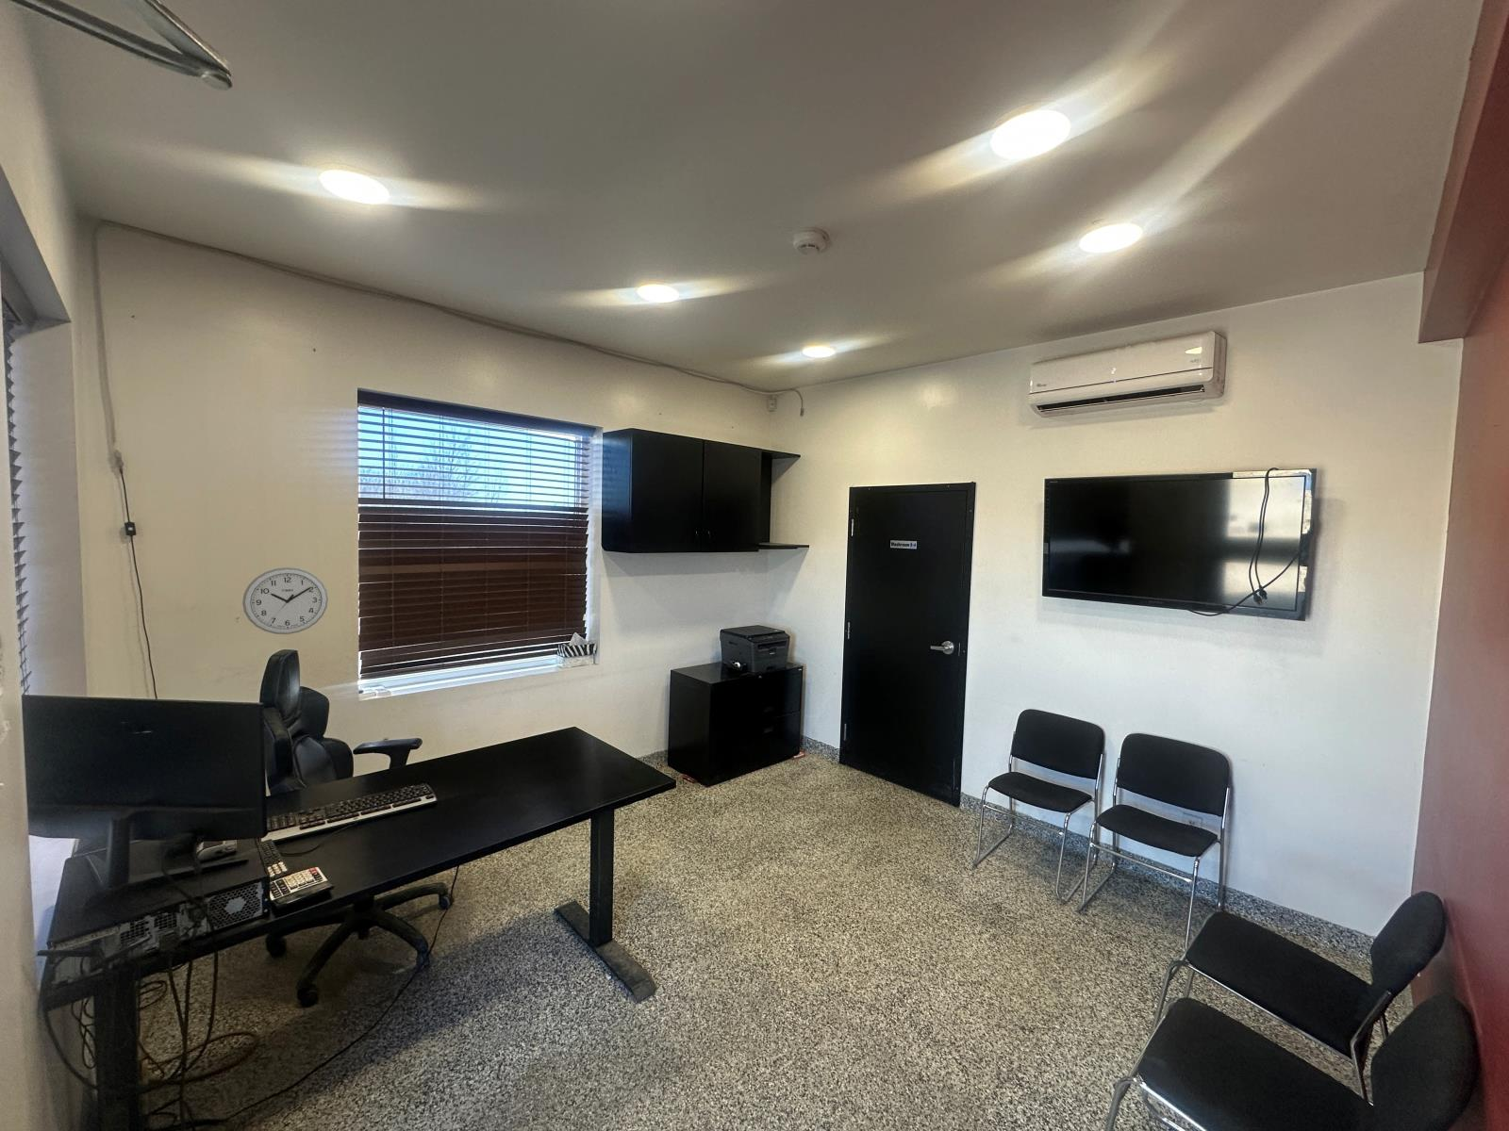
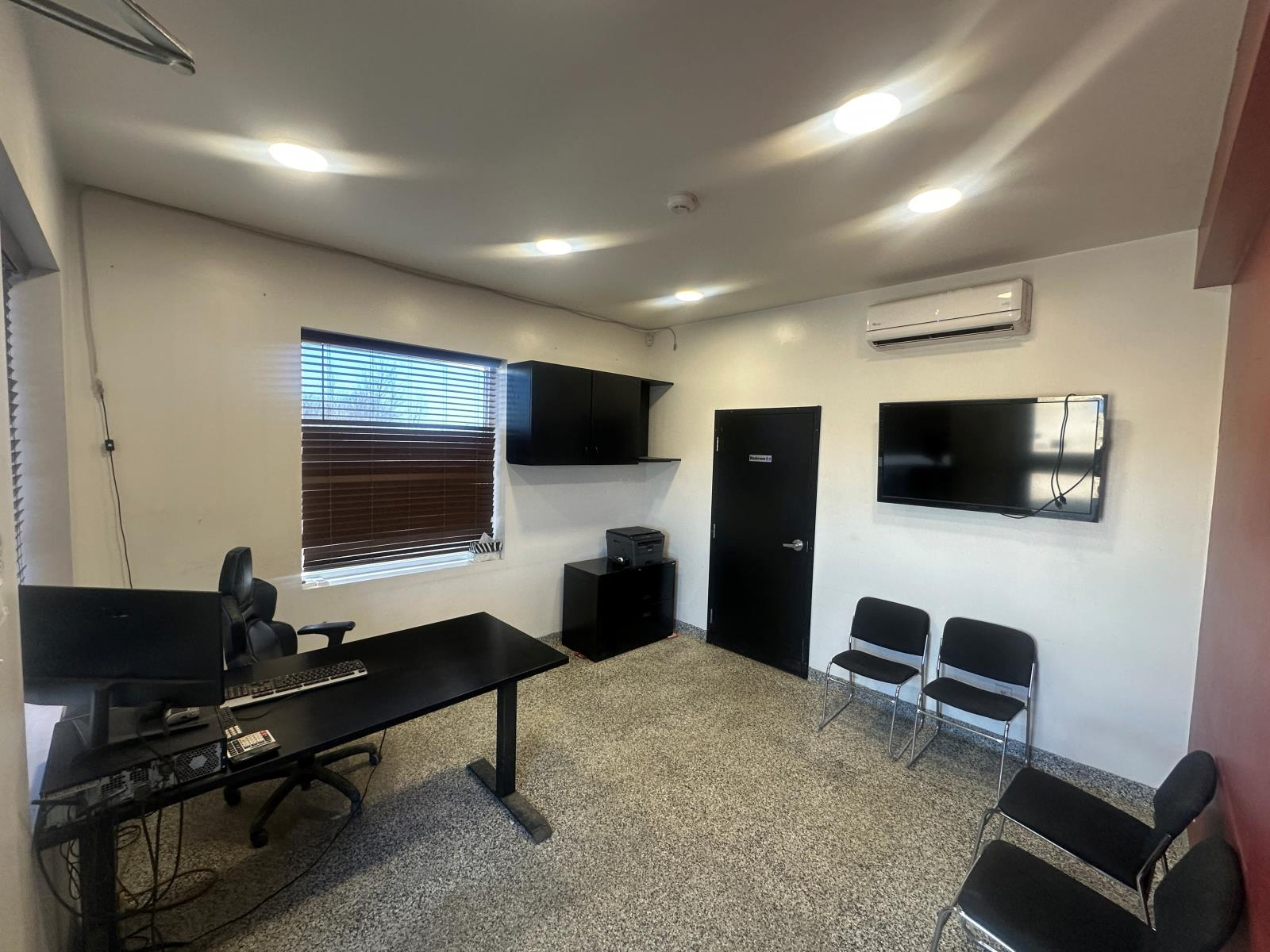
- wall clock (286, 600)
